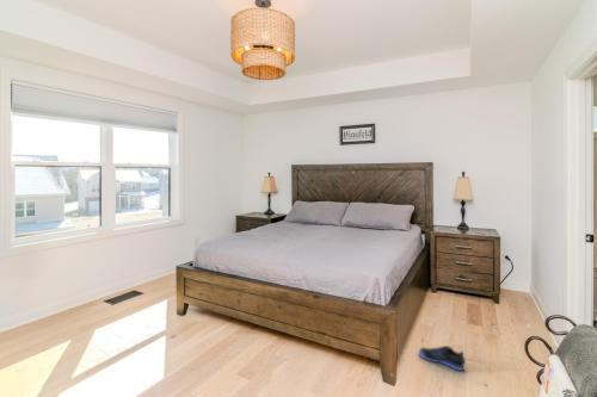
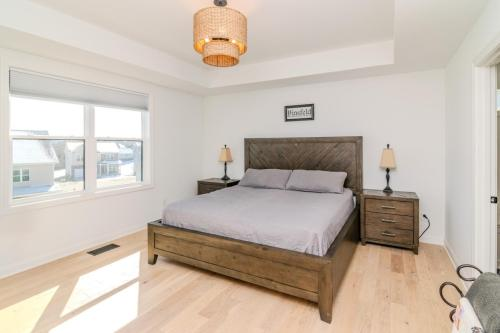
- sneaker (441, 353)
